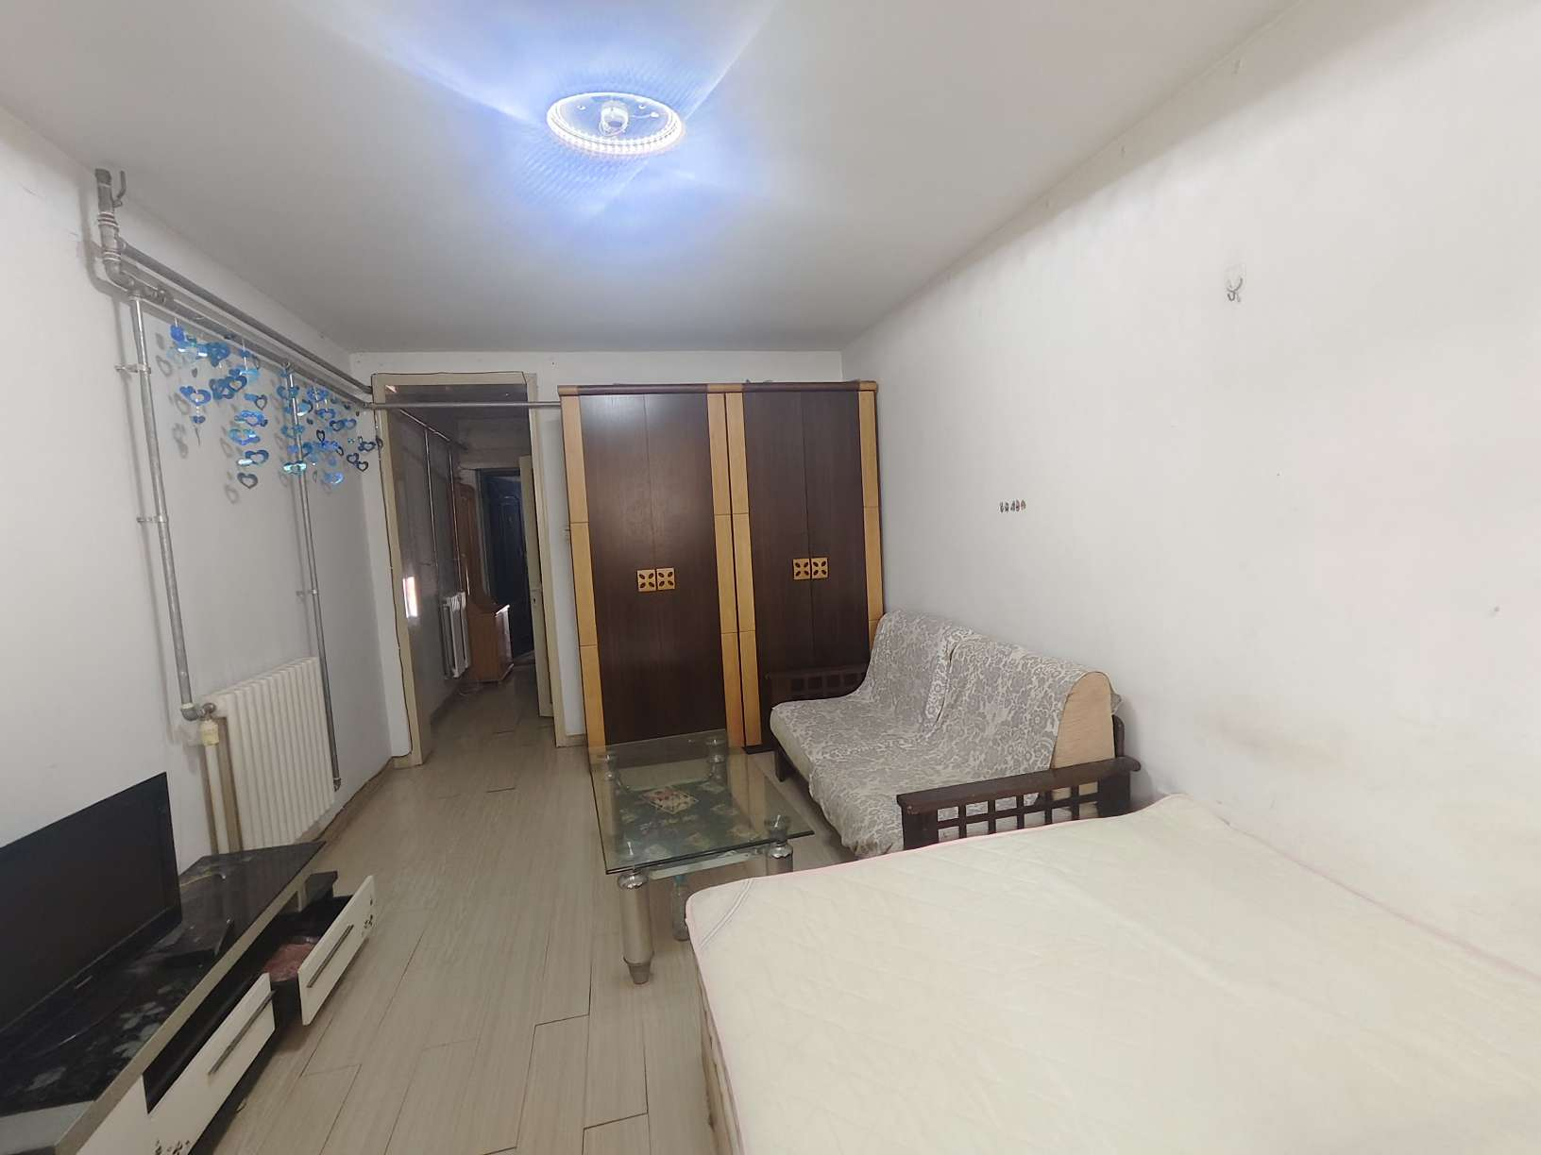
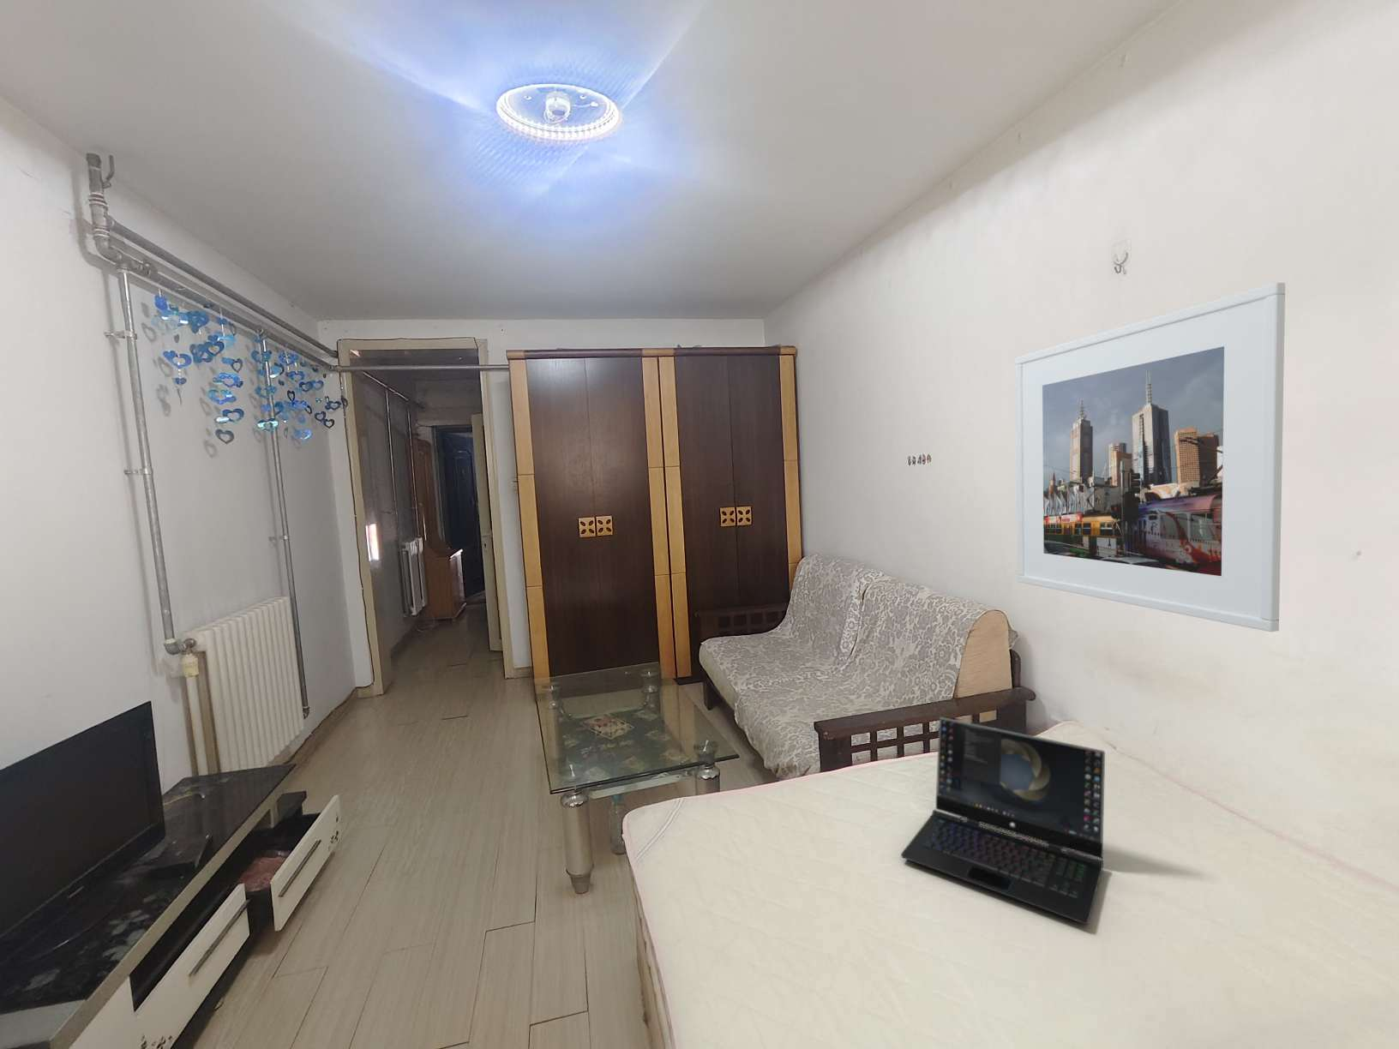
+ laptop (1001, 807)
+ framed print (1120, 466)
